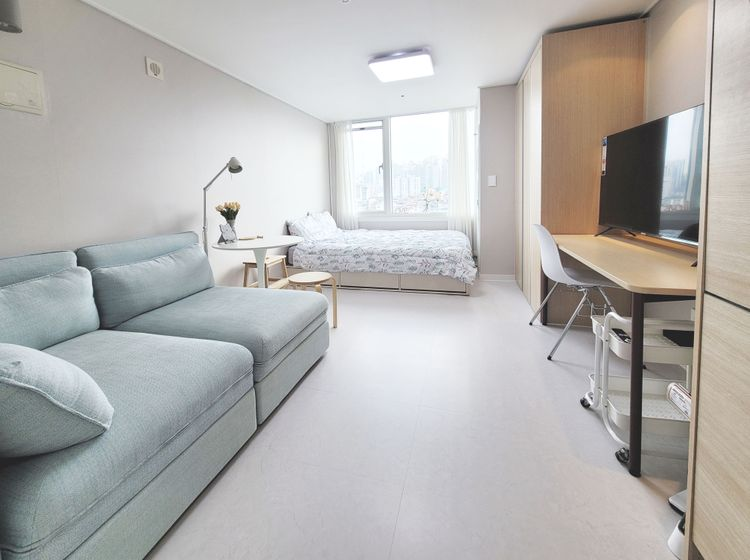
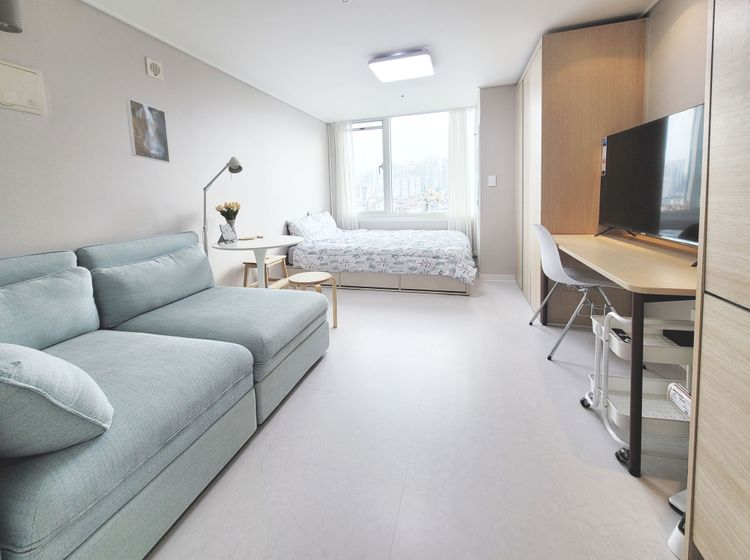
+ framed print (149, 132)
